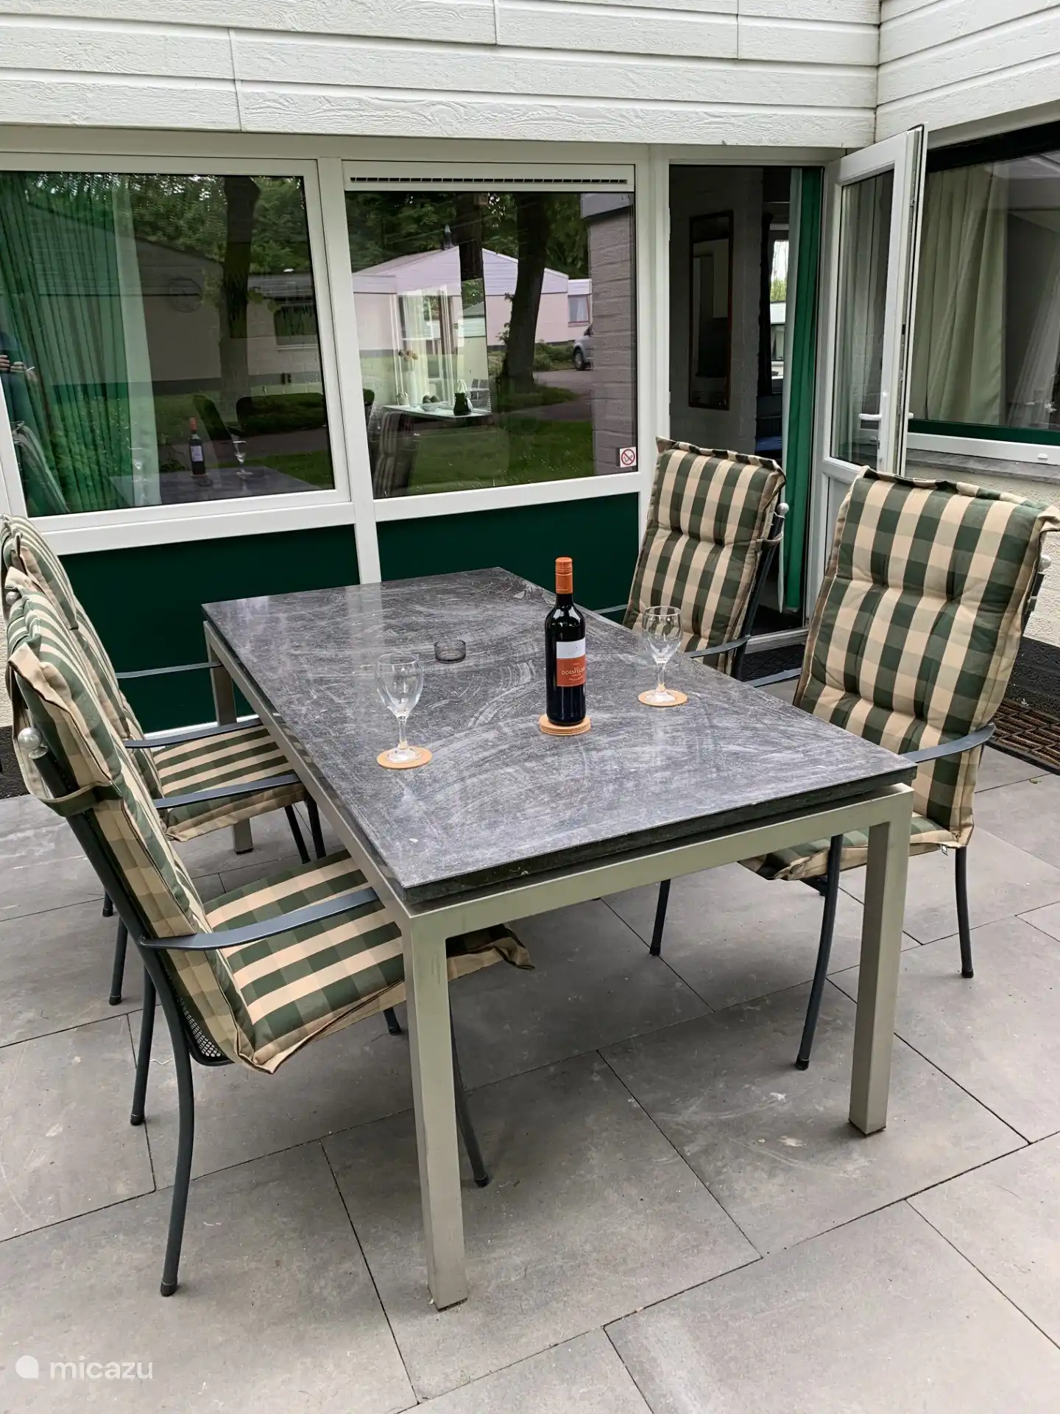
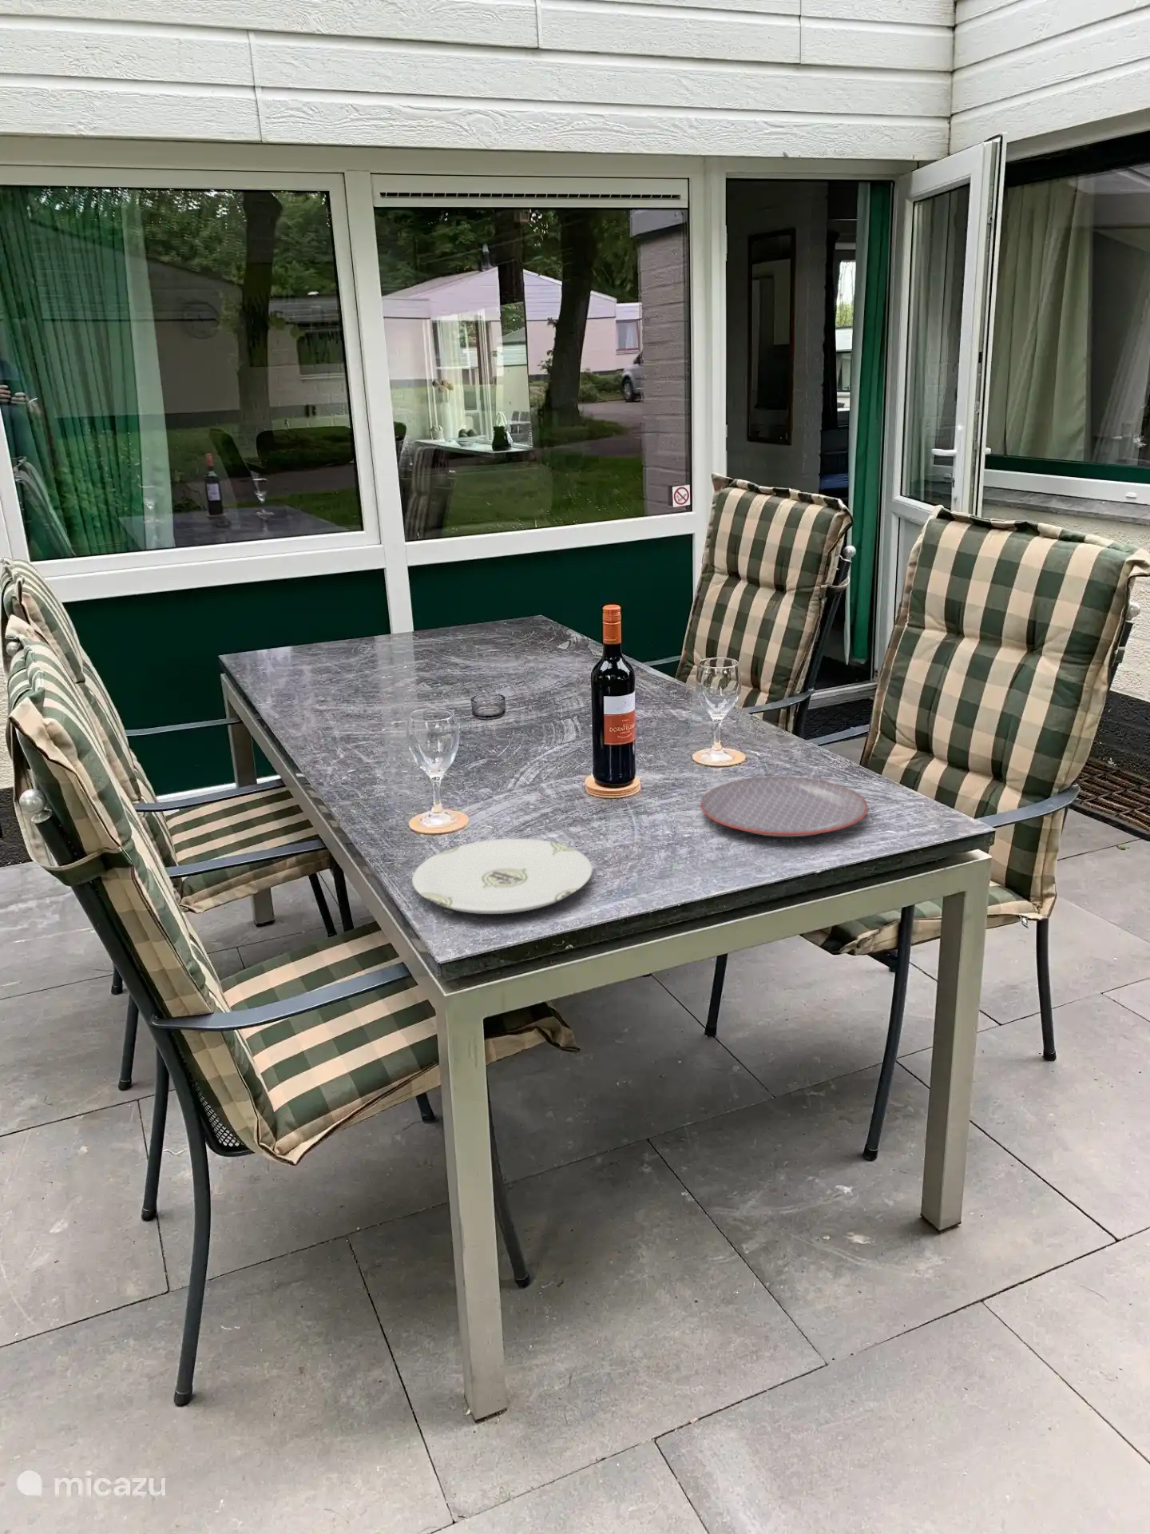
+ plate (783, 808)
+ plate (503, 878)
